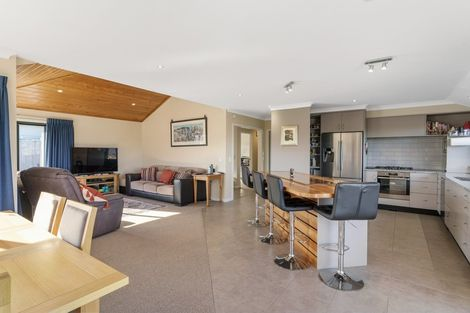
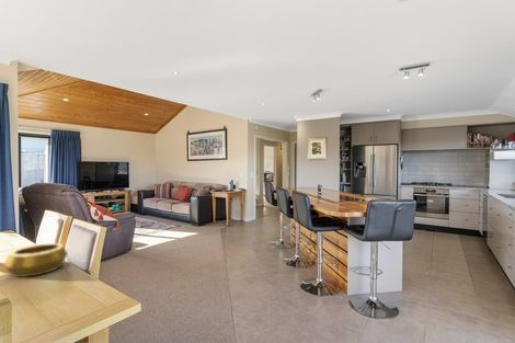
+ decorative bowl (37, 259)
